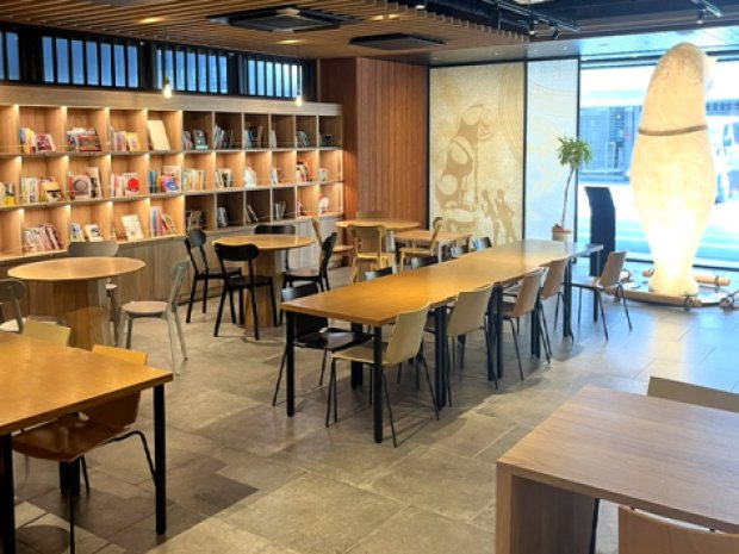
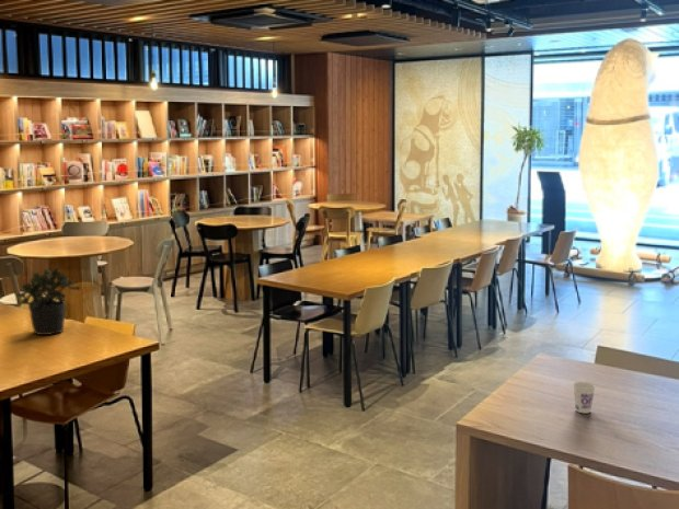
+ potted plant (50, 299)
+ cup (583, 397)
